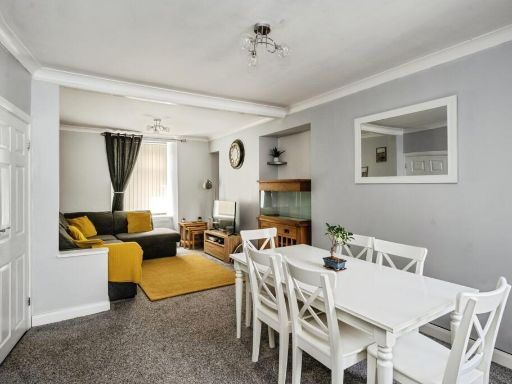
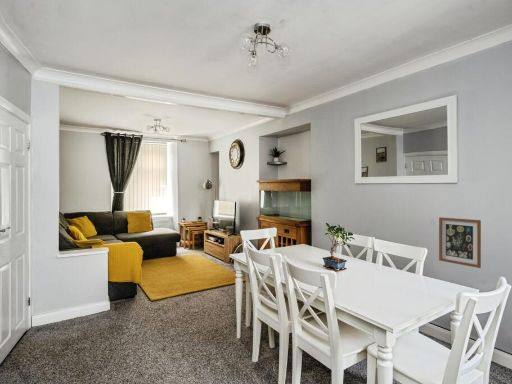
+ wall art (458, 241)
